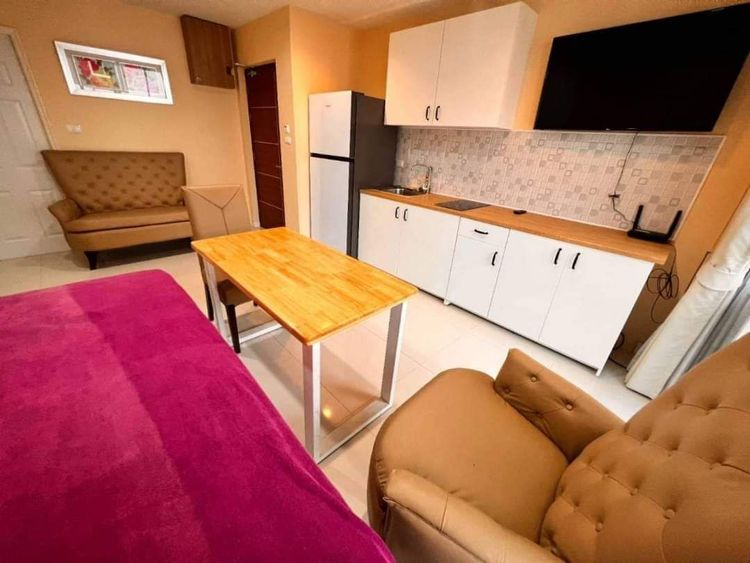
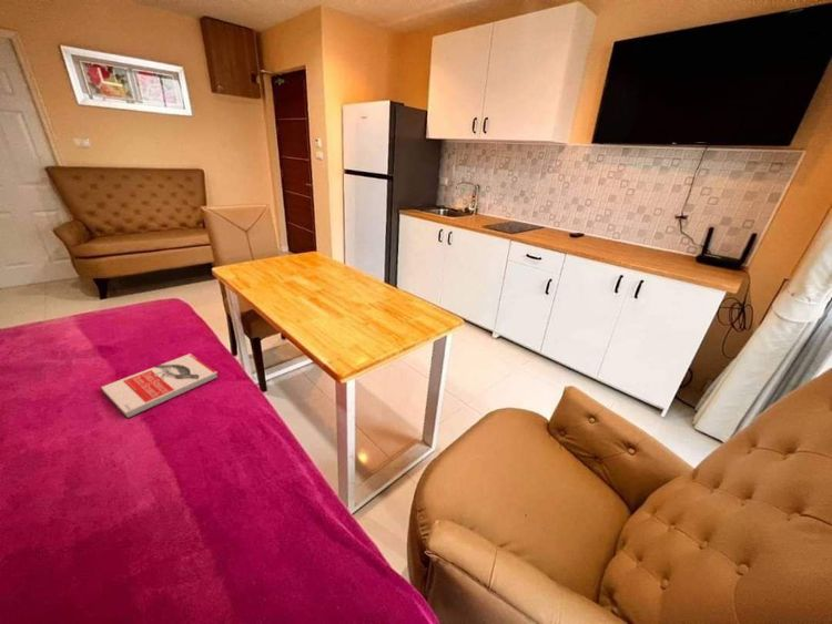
+ book (162, 381)
